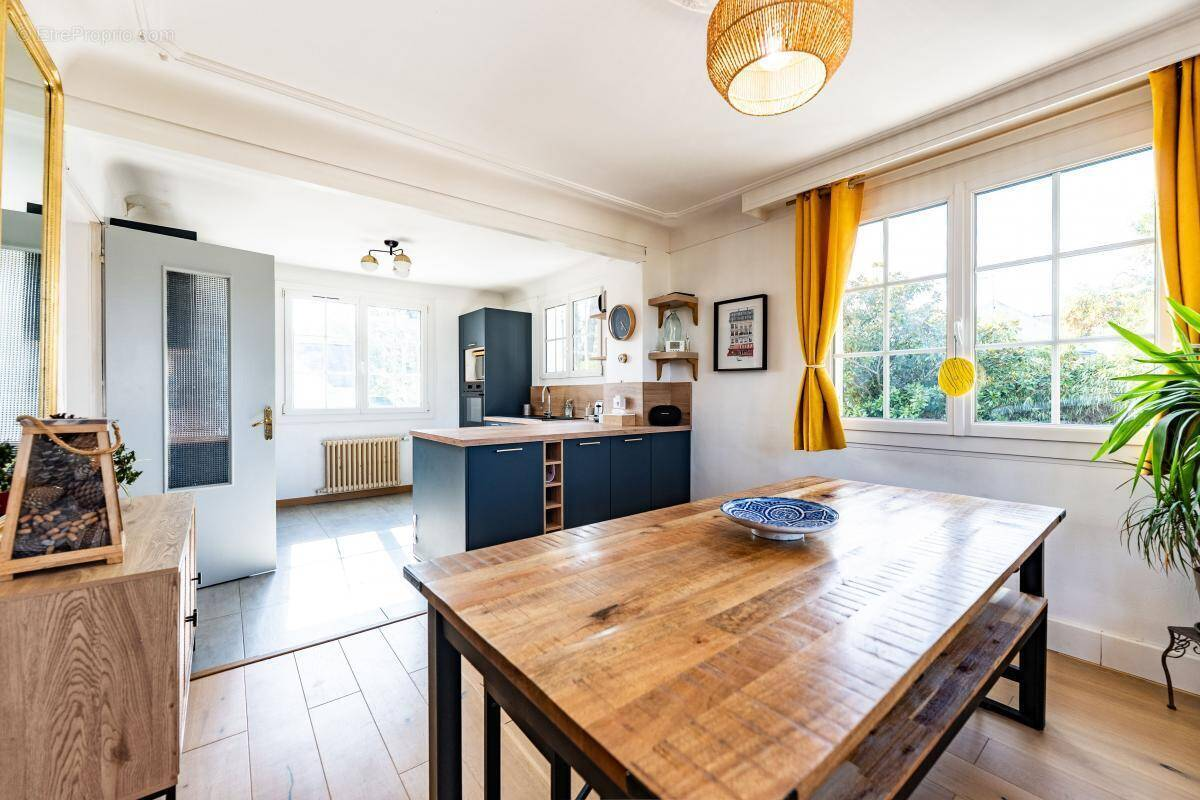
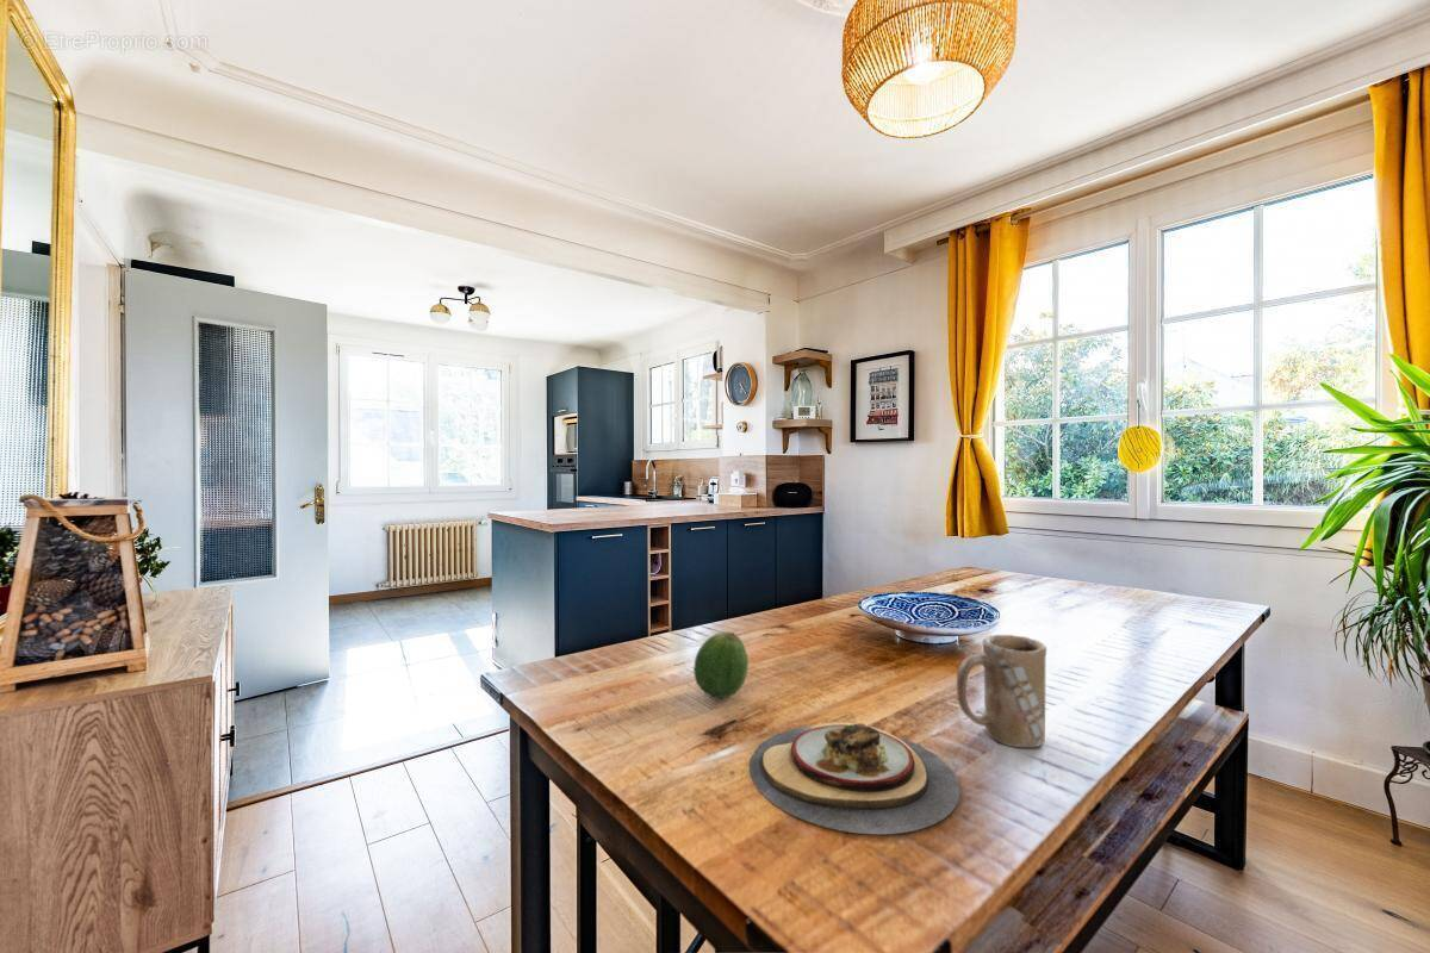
+ plate (850, 748)
+ mug (1005, 690)
+ fruit (721, 662)
